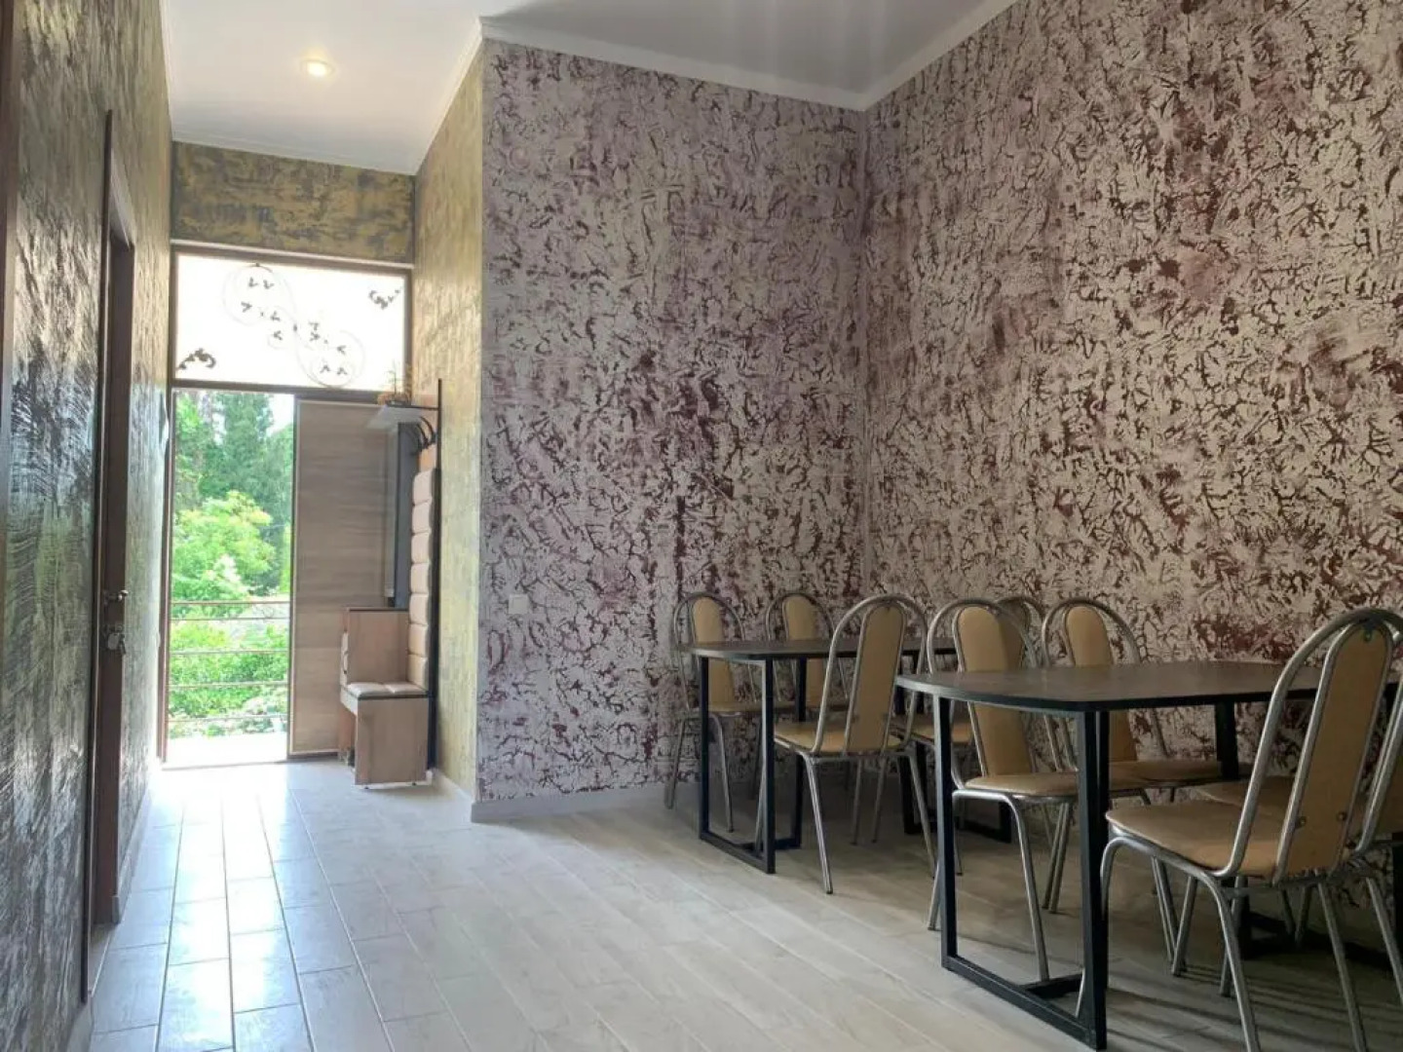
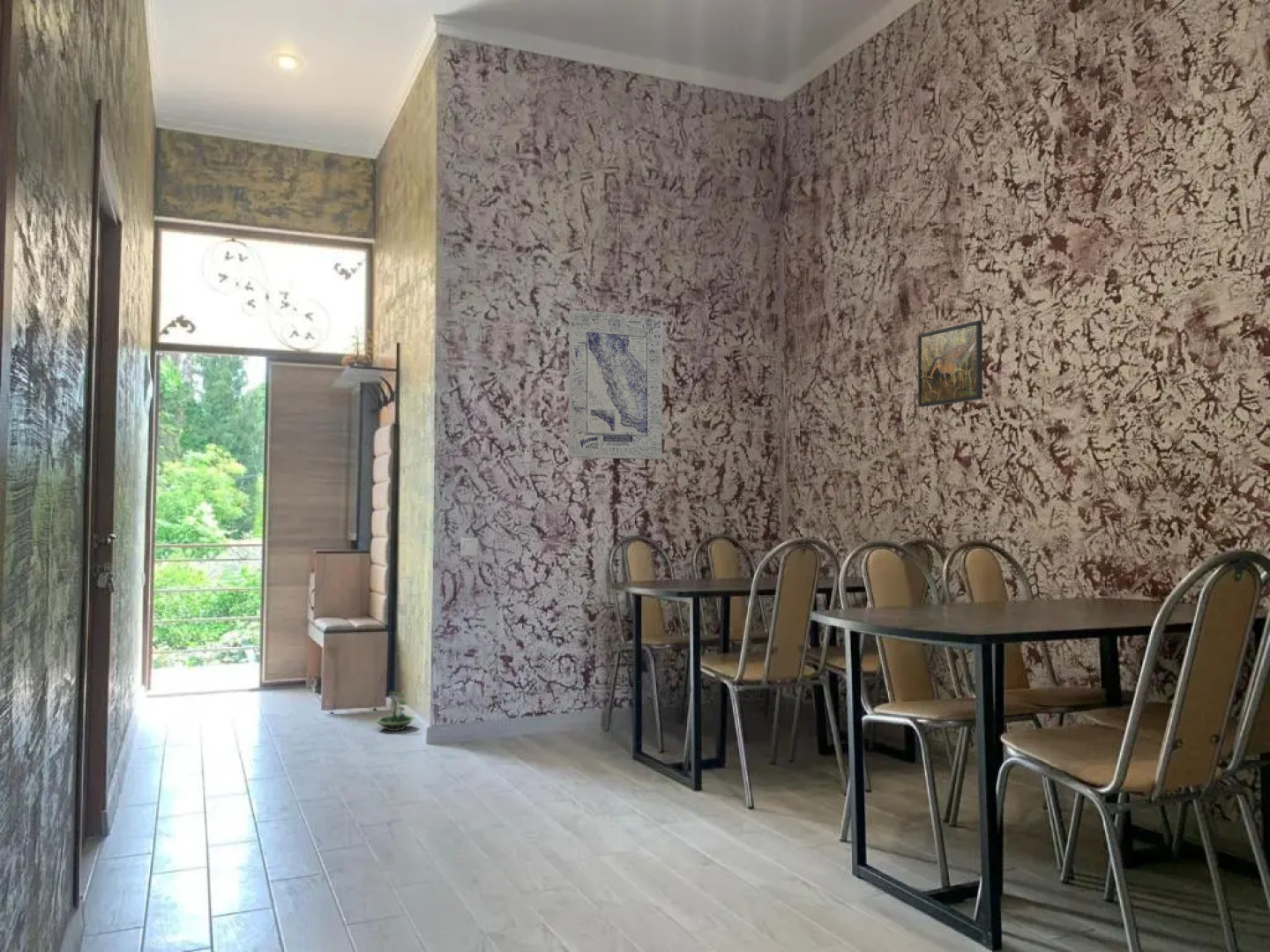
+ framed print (948, 365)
+ terrarium (394, 699)
+ wall art (616, 386)
